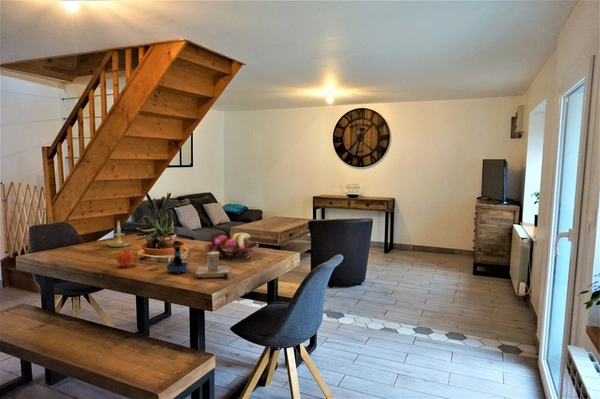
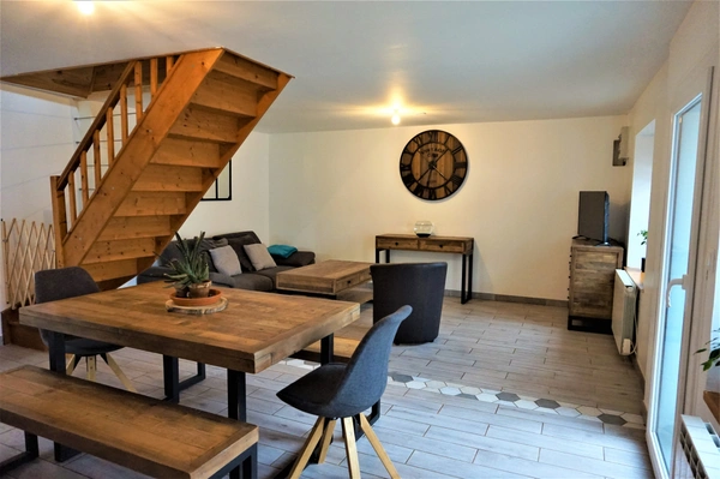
- tequila bottle (177, 258)
- fruit basket (232, 244)
- fruit (125, 257)
- cup (212, 264)
- candle holder (120, 233)
